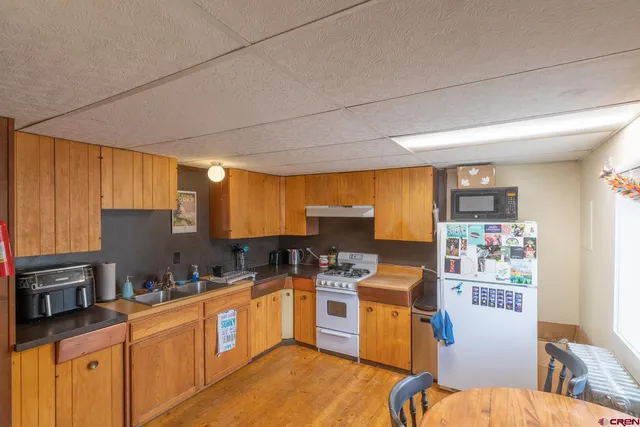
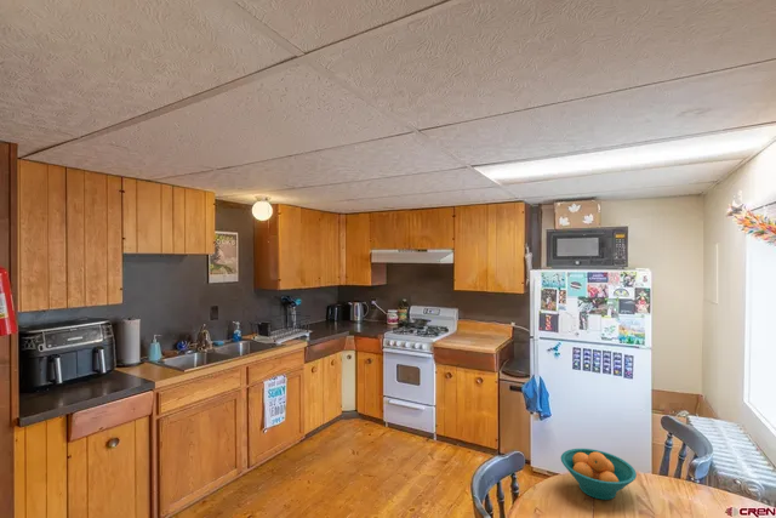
+ fruit bowl (597, 471)
